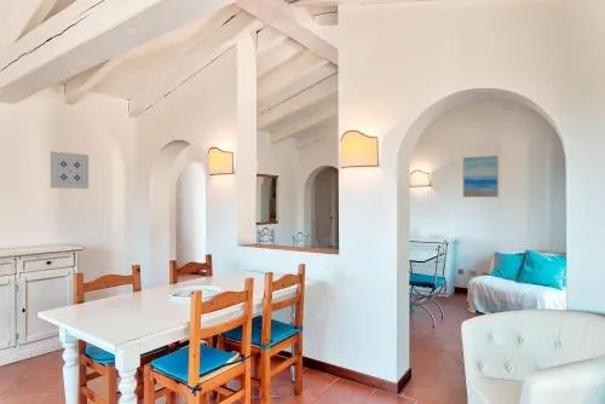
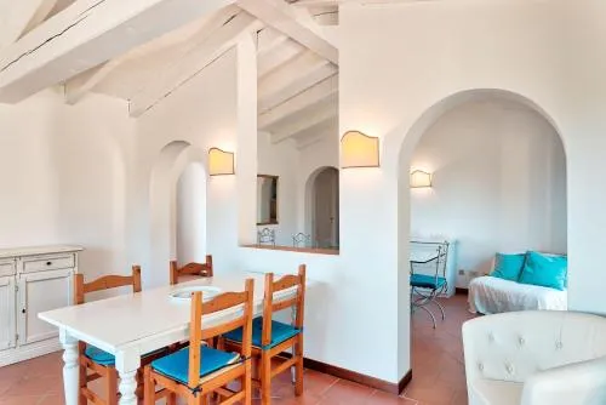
- wall art (70, 171)
- wall art (479, 177)
